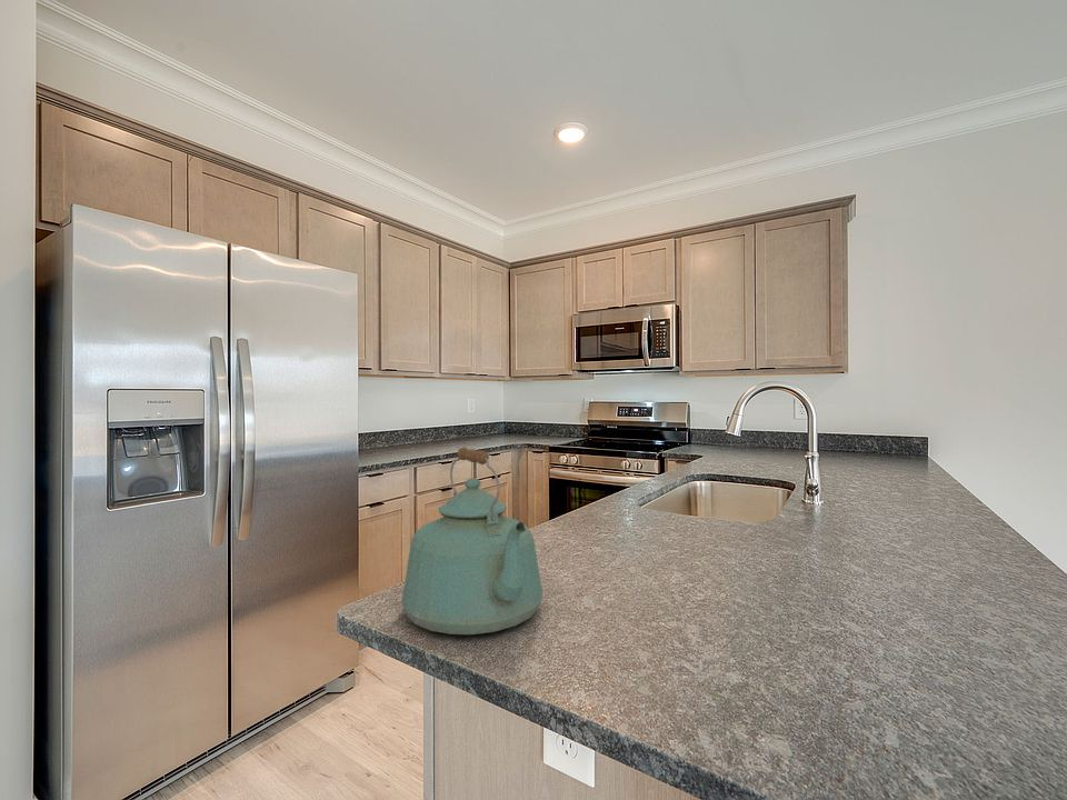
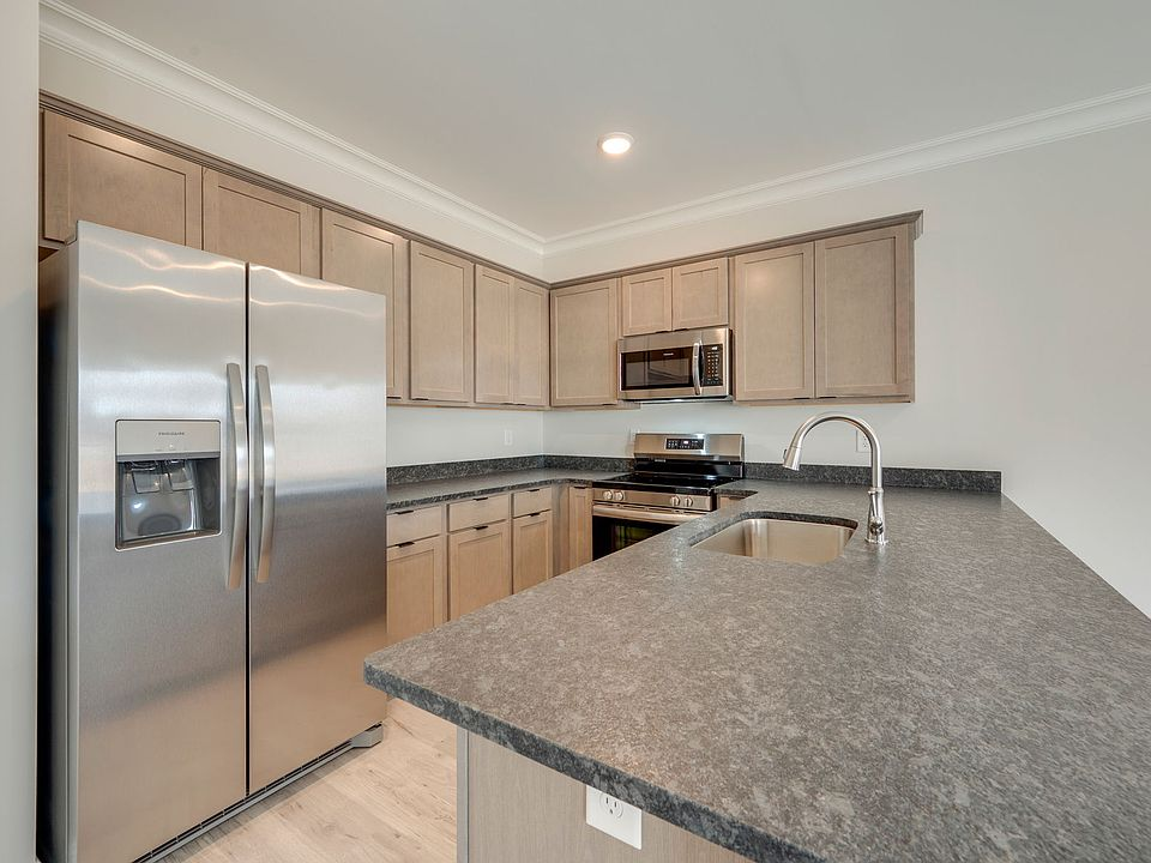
- kettle (479, 532)
